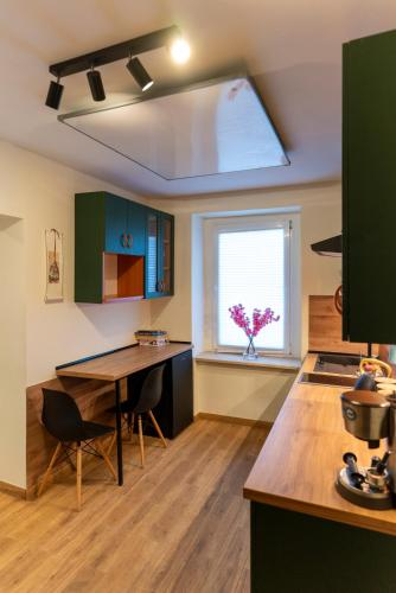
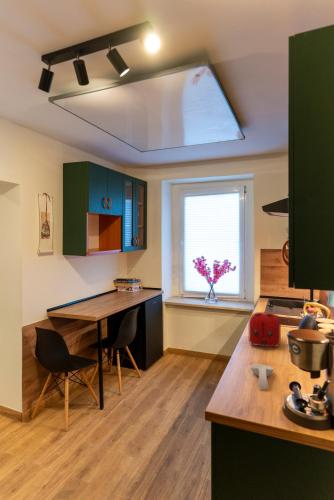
+ spoon rest (262, 372)
+ toaster (264, 329)
